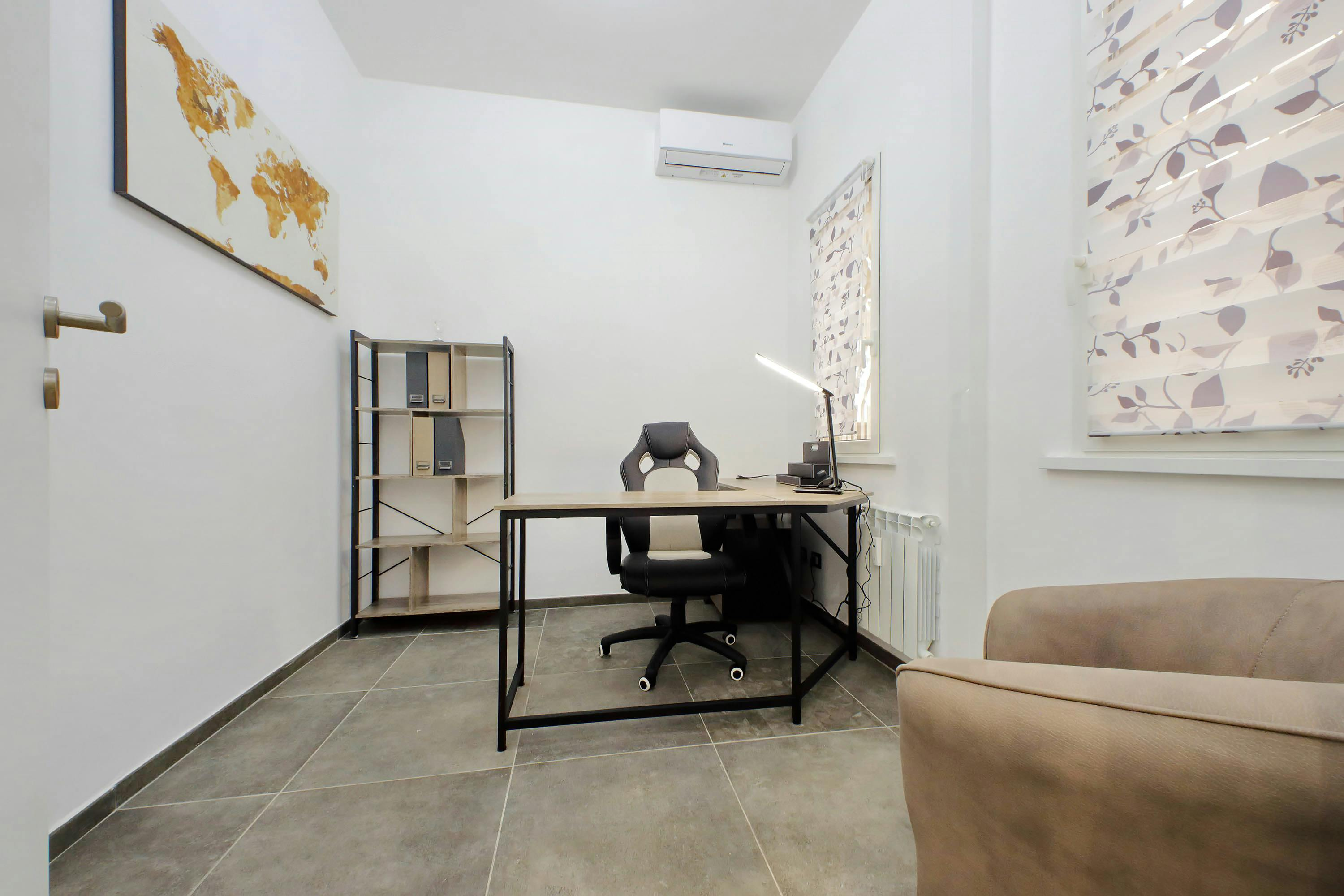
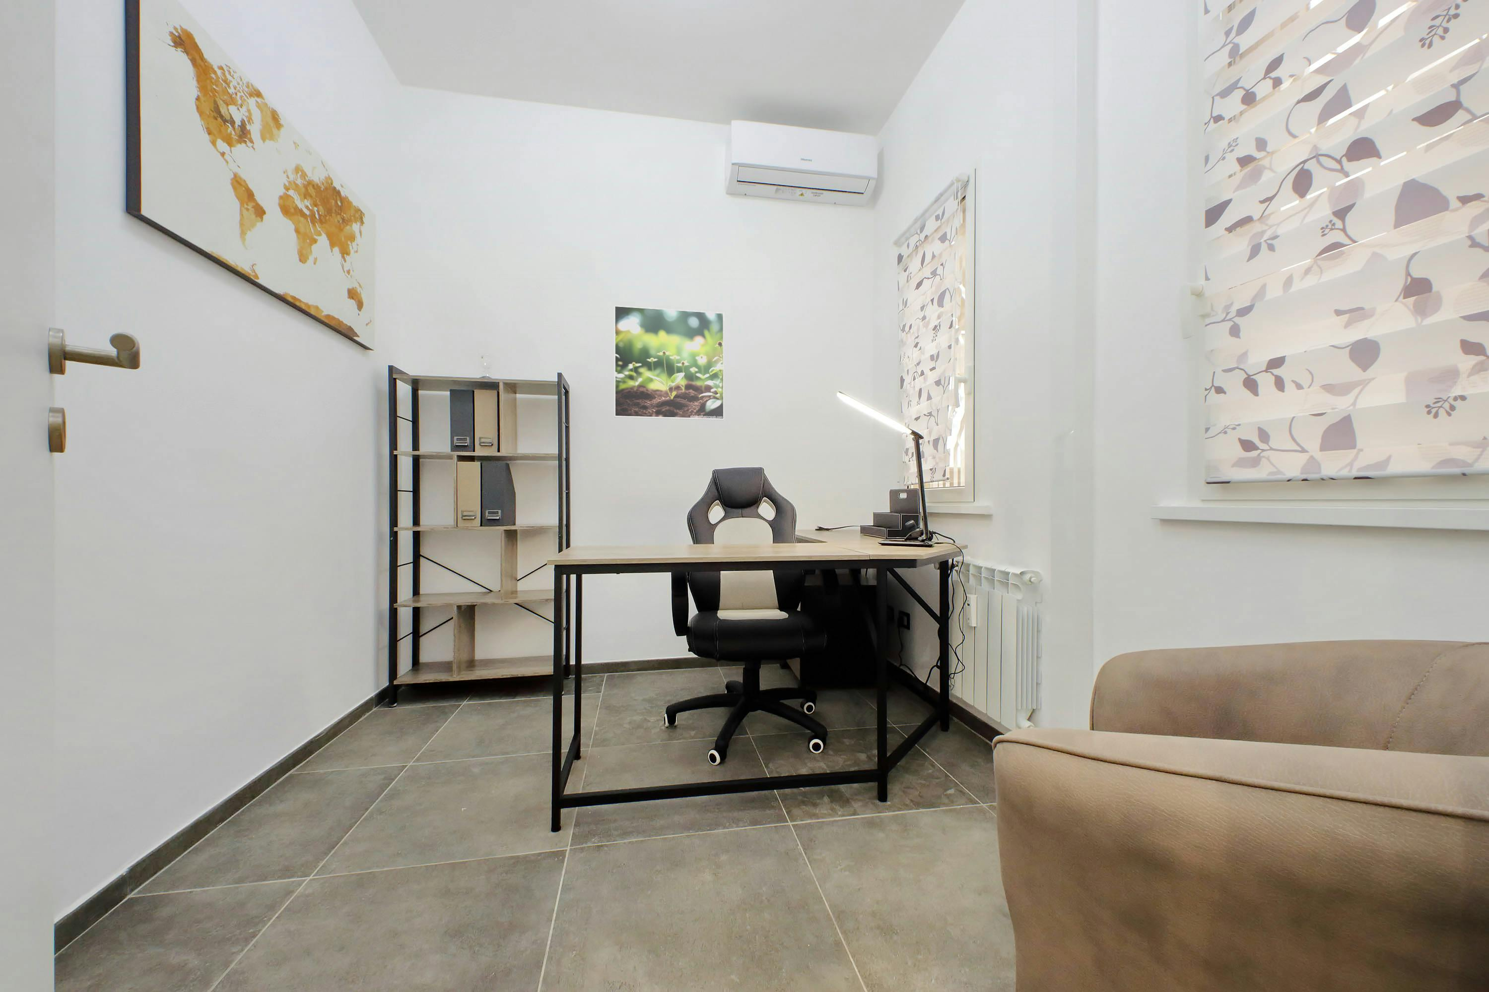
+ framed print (670, 364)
